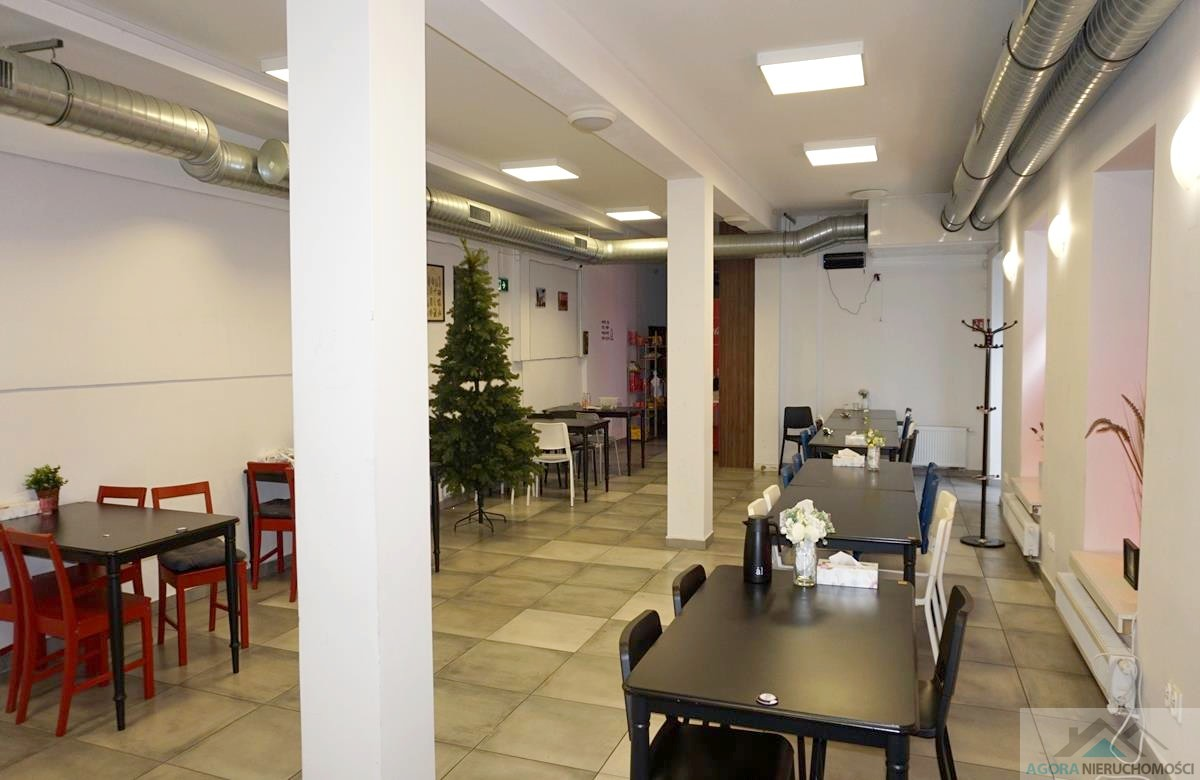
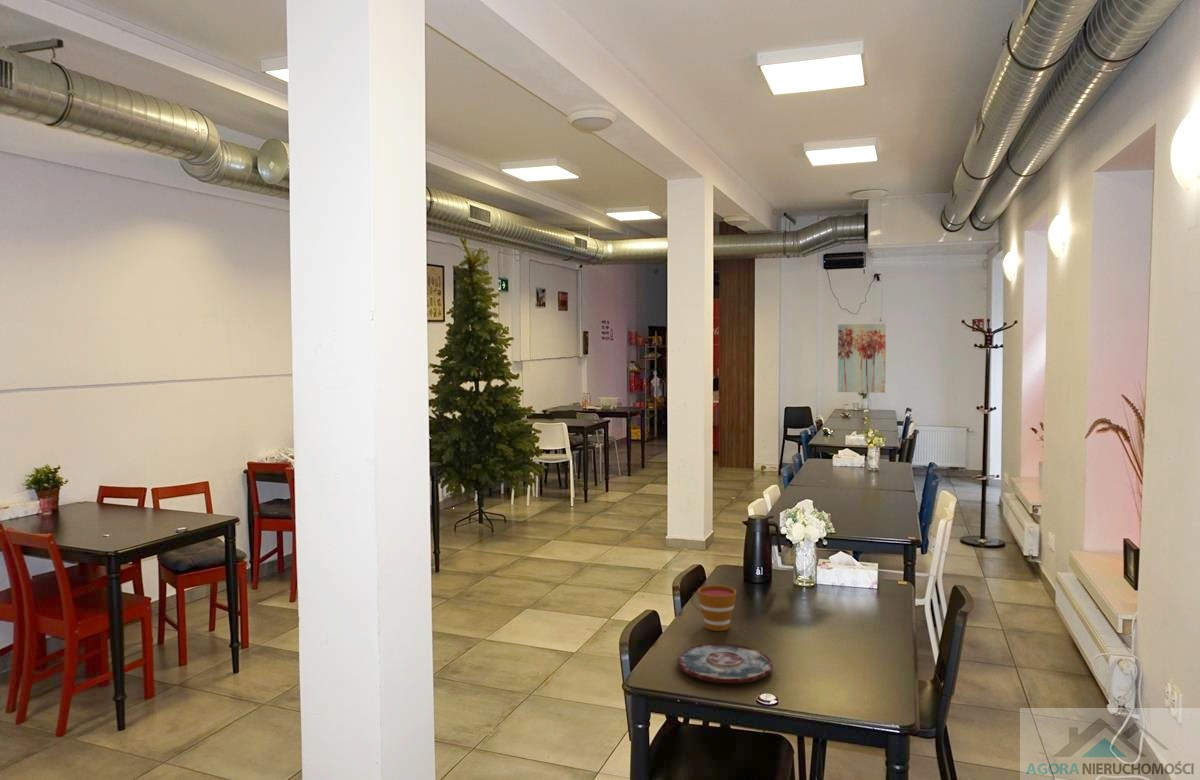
+ wall art (861, 358)
+ plate (724, 662)
+ cup (713, 608)
